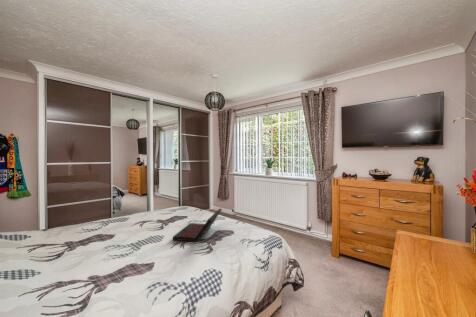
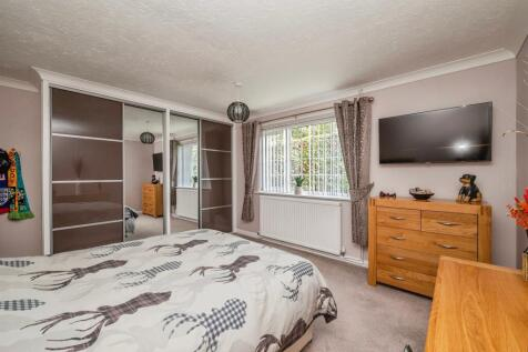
- laptop (199, 224)
